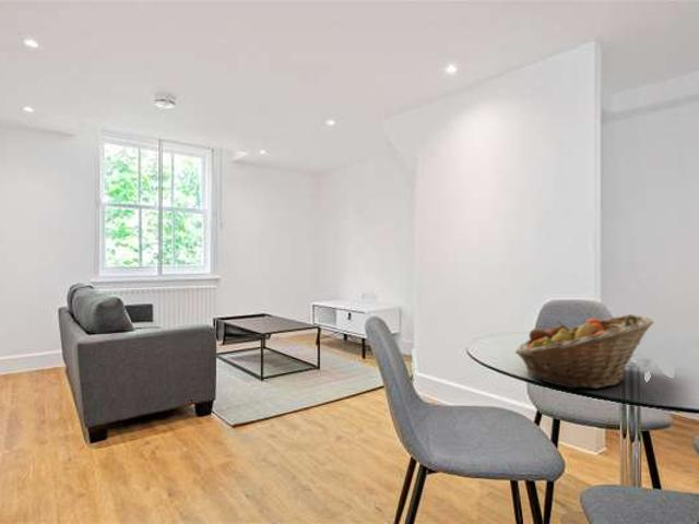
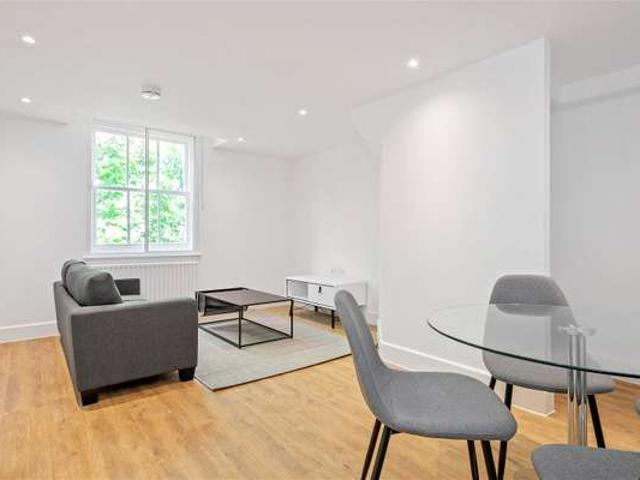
- fruit basket (580, 345)
